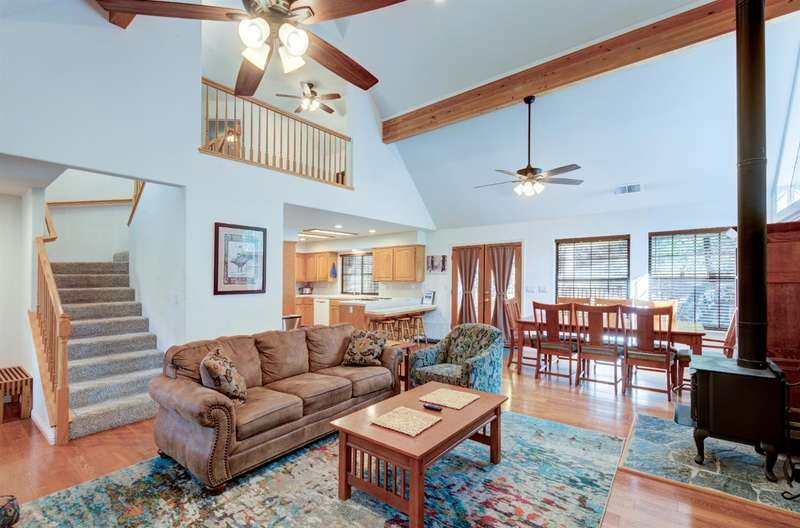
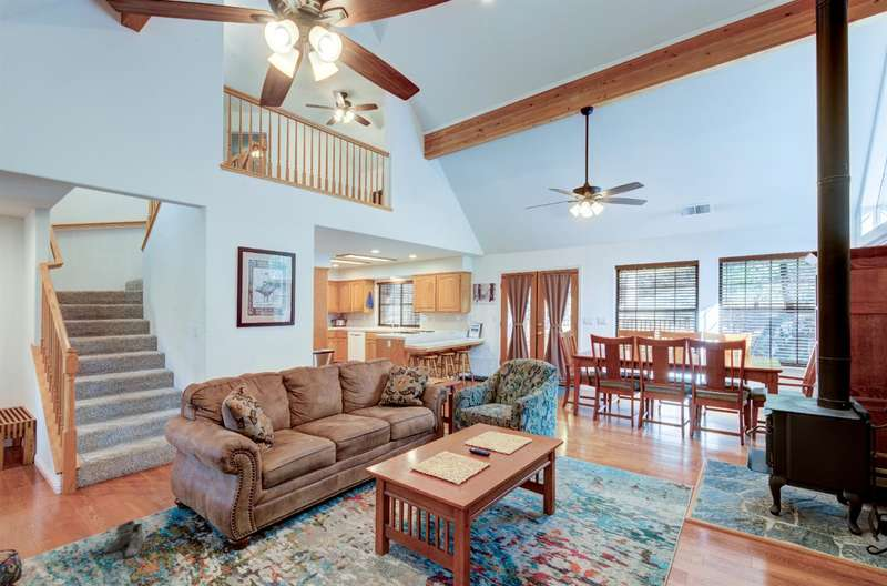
+ boots (125, 537)
